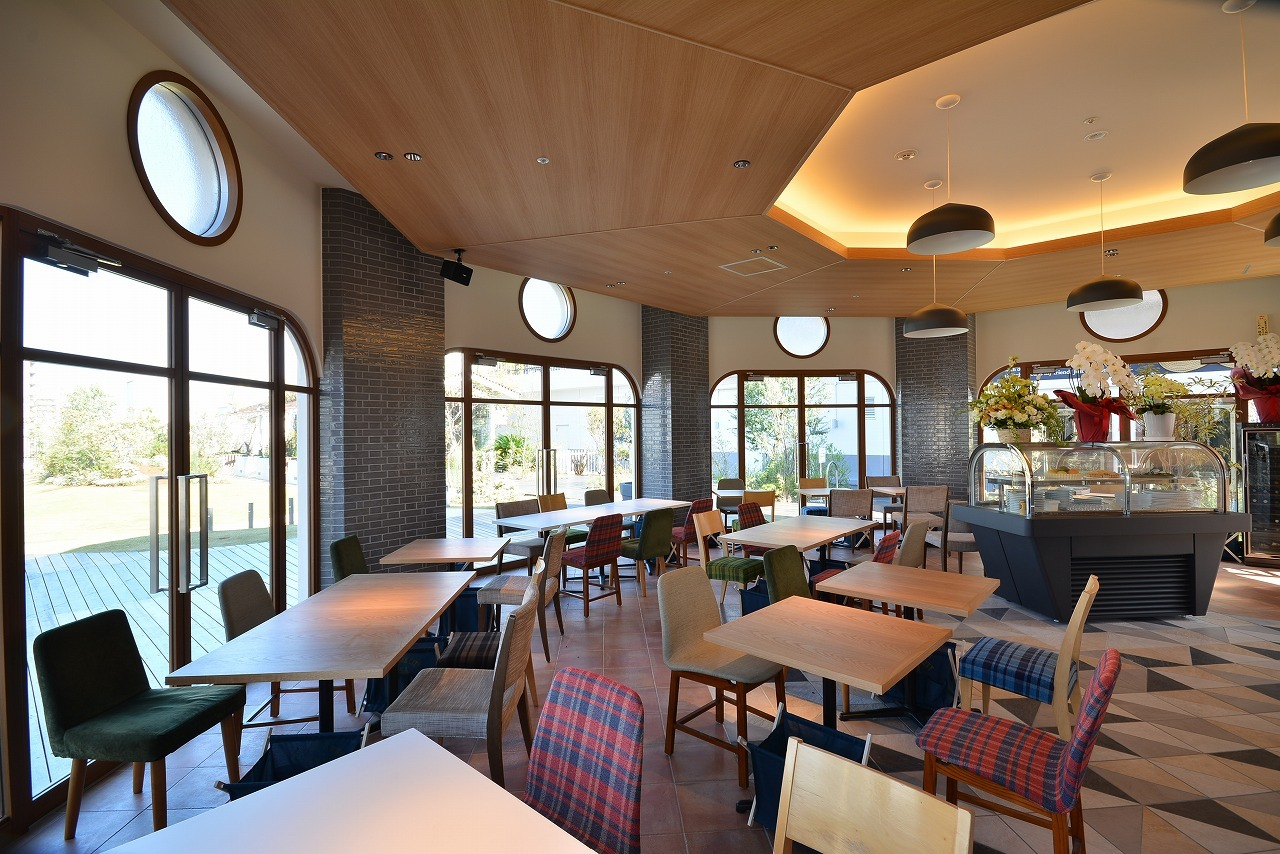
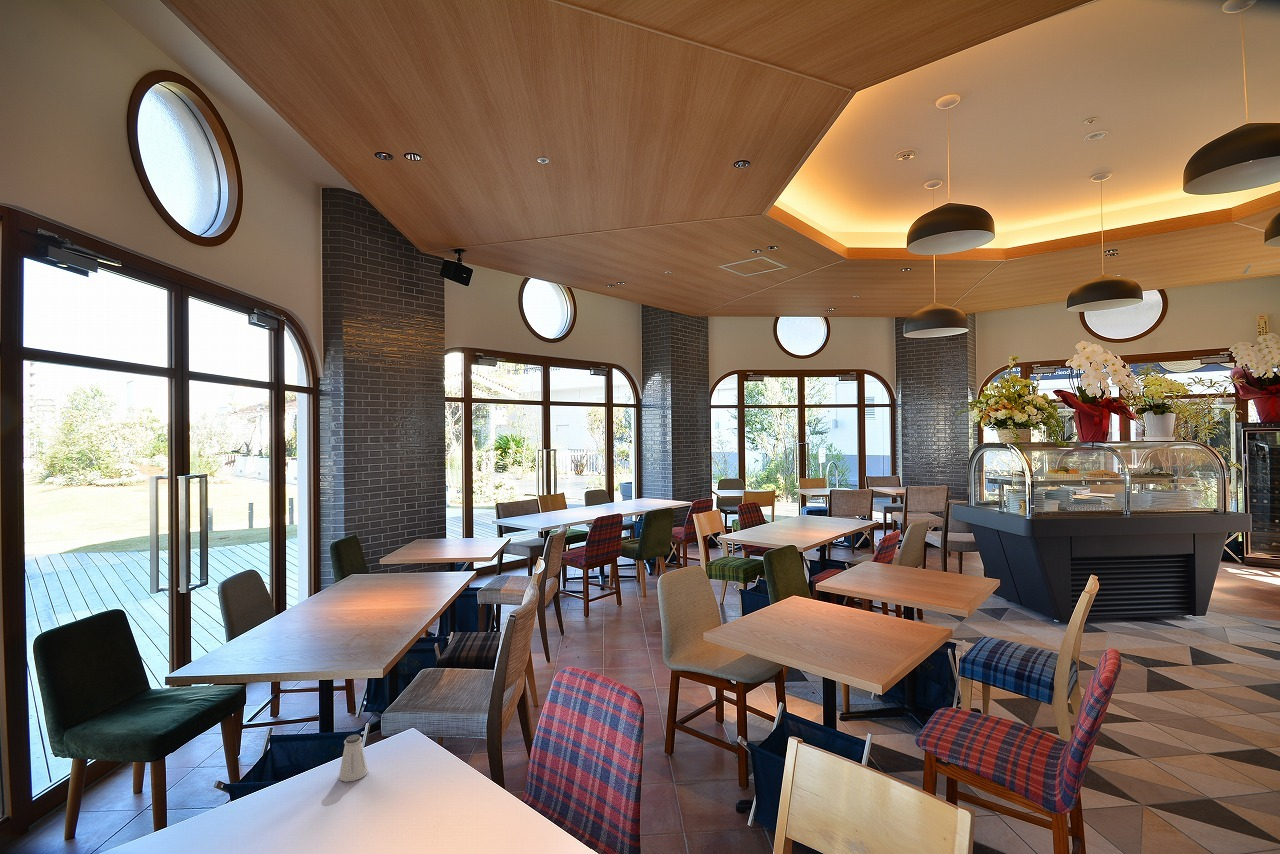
+ saltshaker (353, 755)
